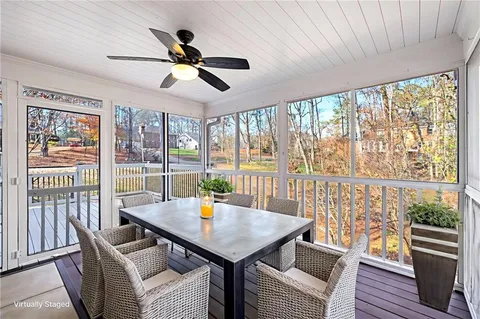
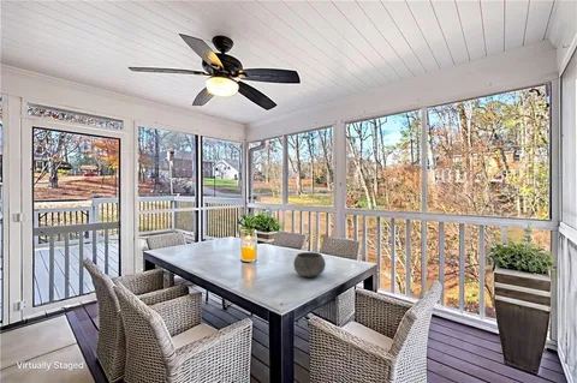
+ bowl (309, 264)
